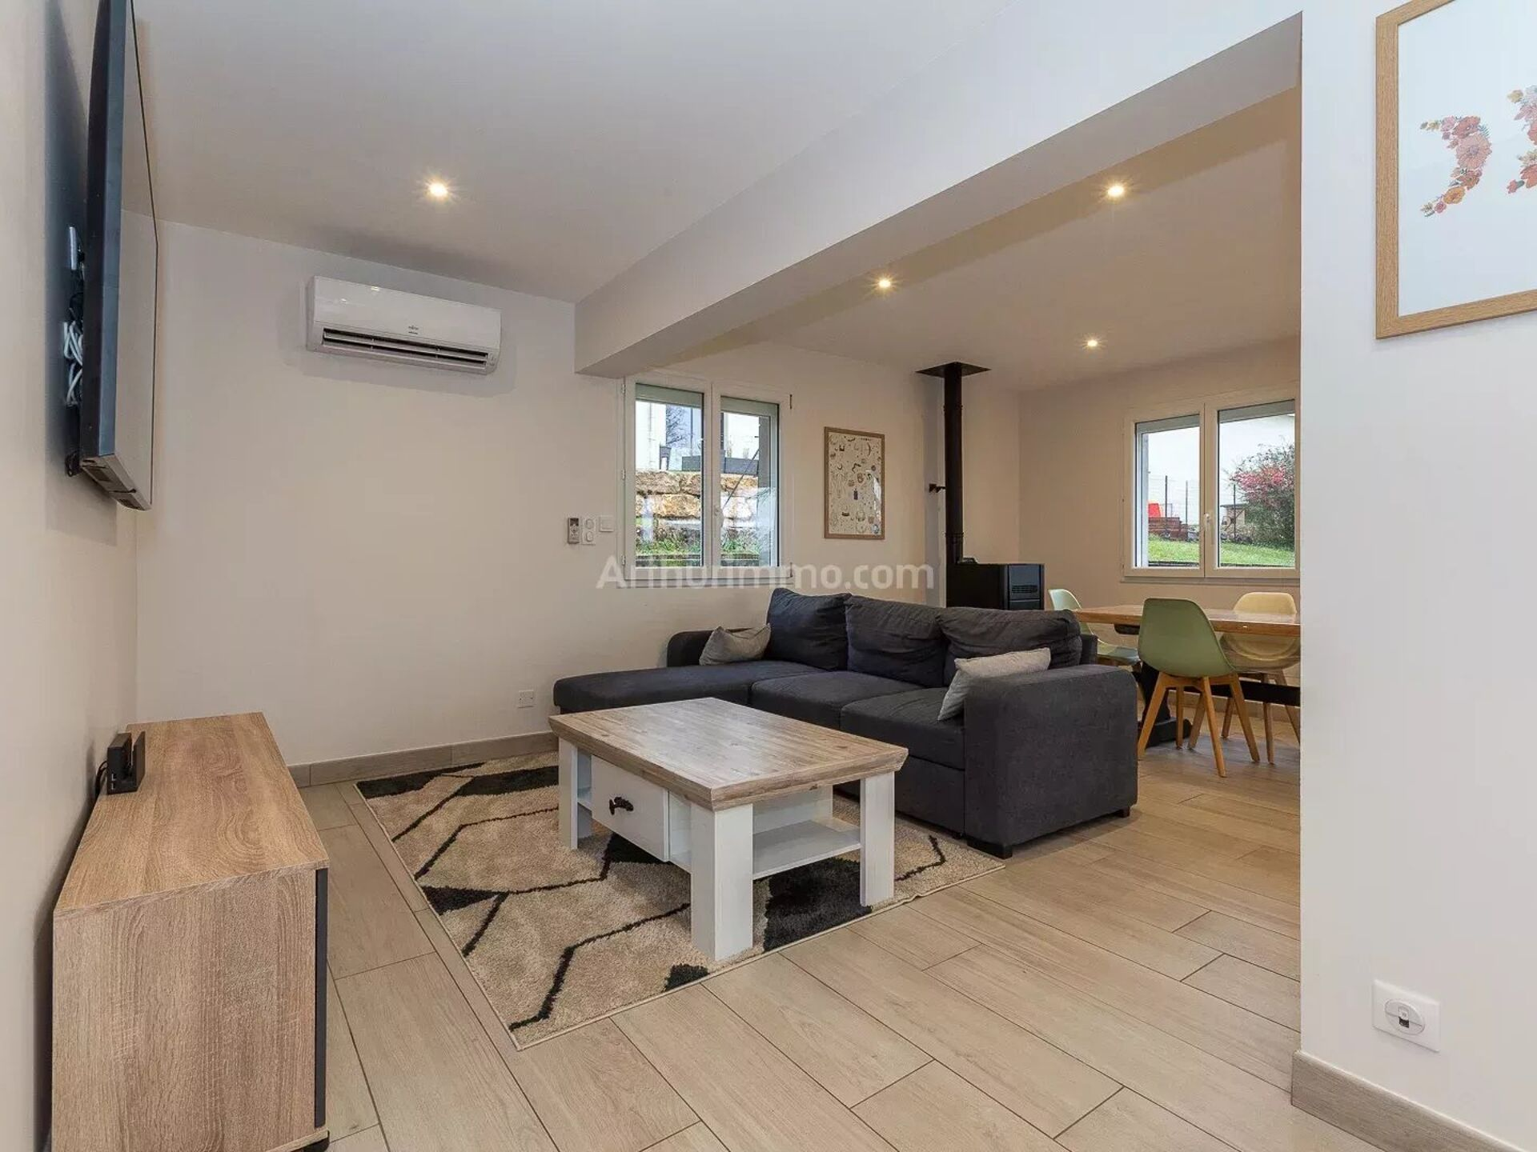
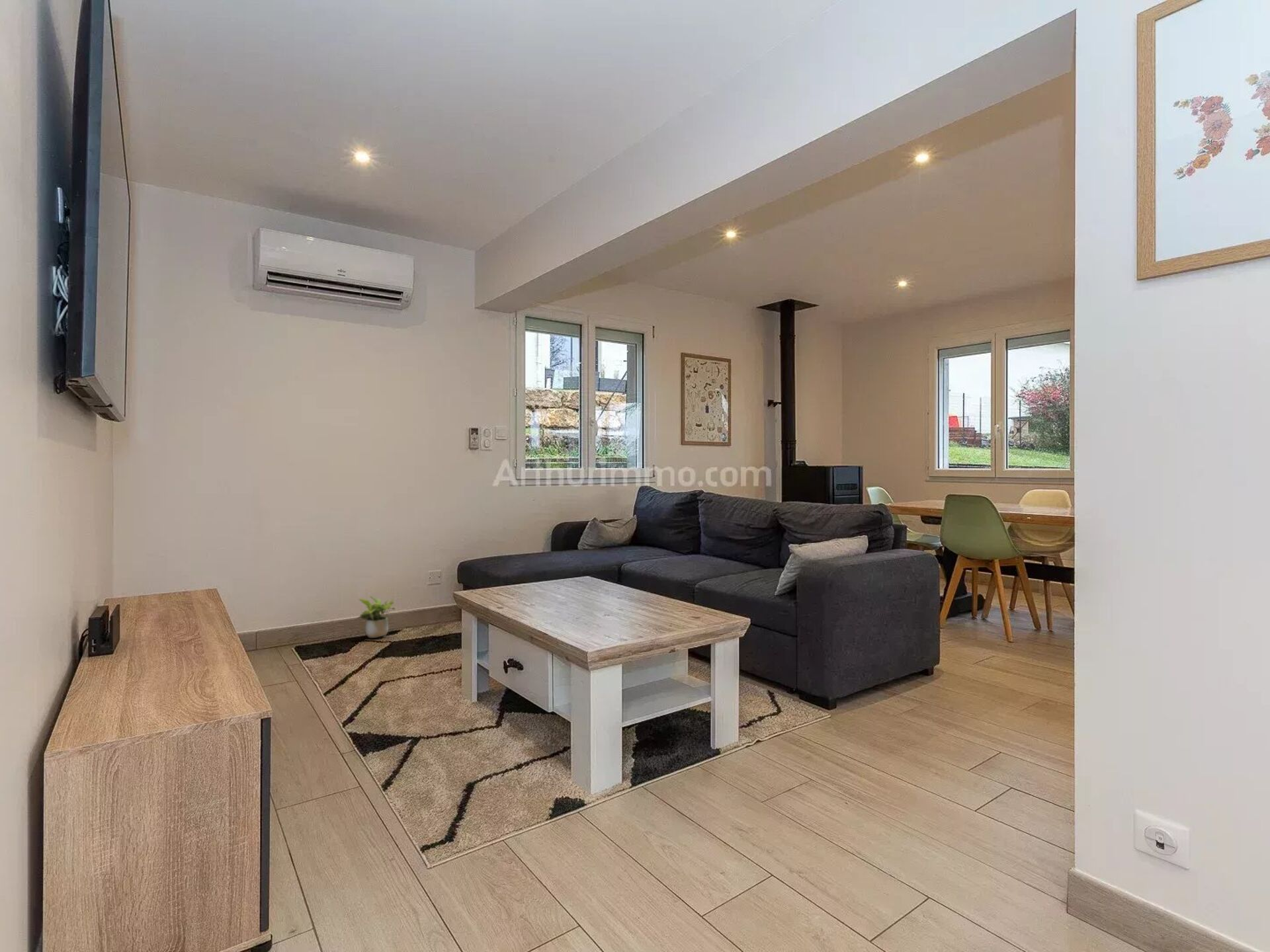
+ potted plant (375, 615)
